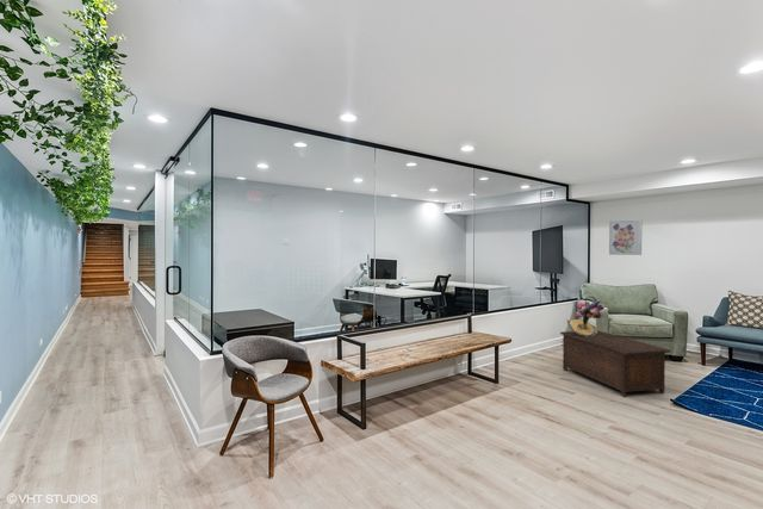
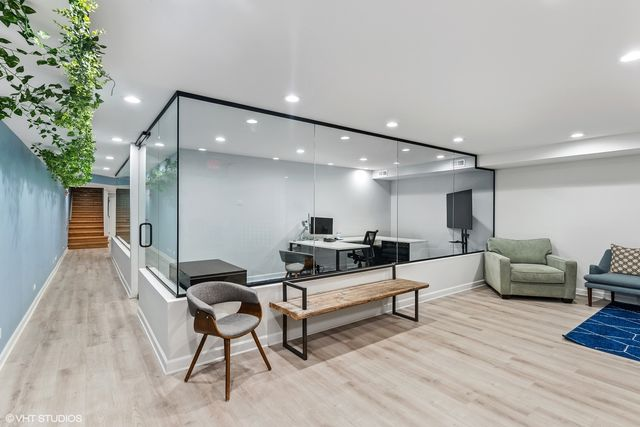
- cabinet (609, 360)
- wall art (625, 237)
- bouquet (584, 316)
